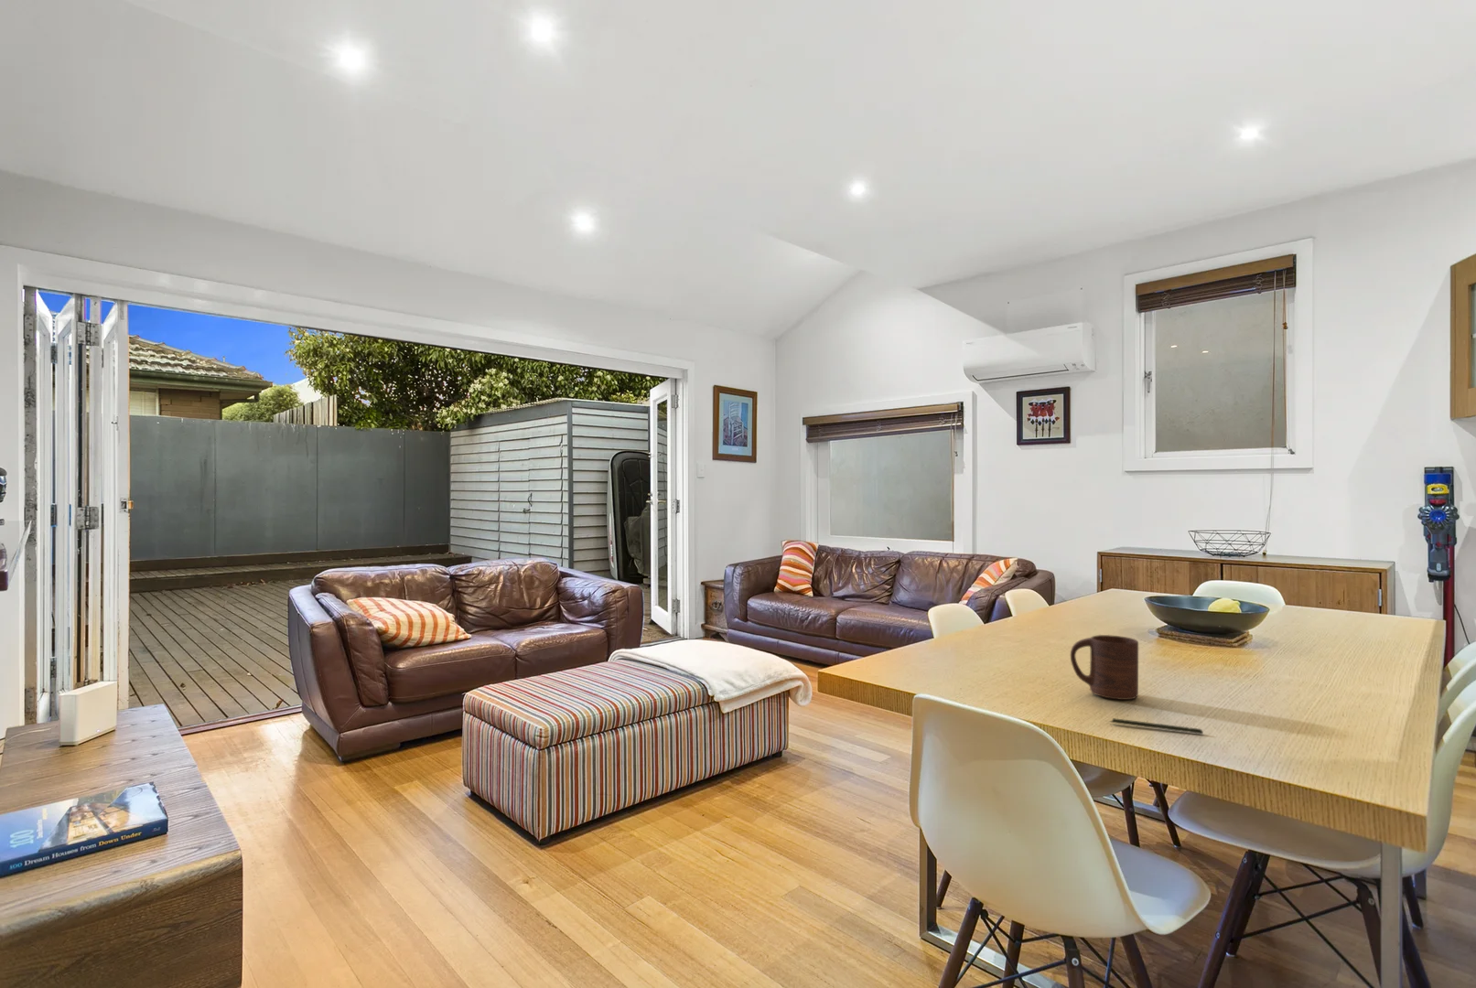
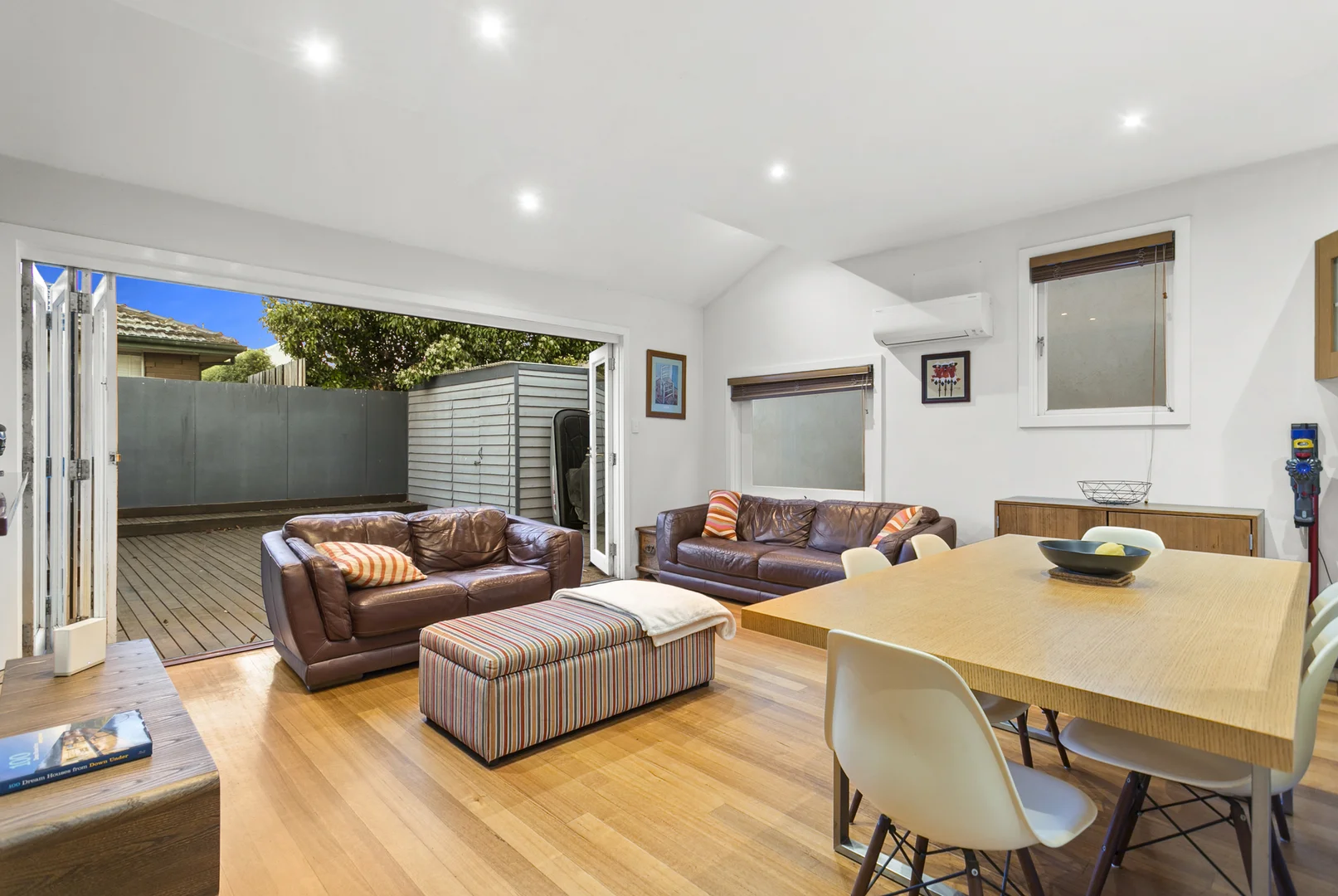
- pen (1154, 726)
- cup (1106, 666)
